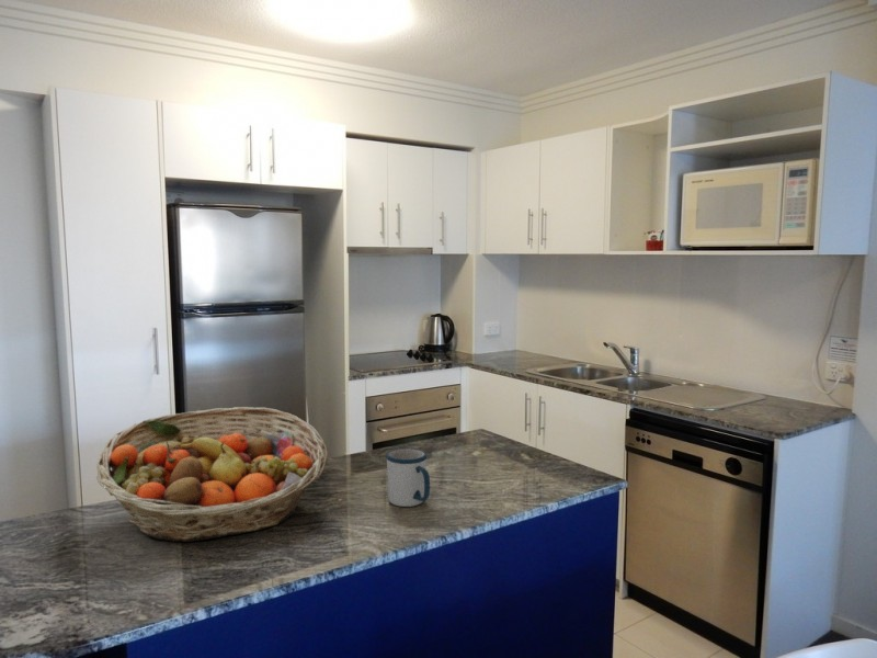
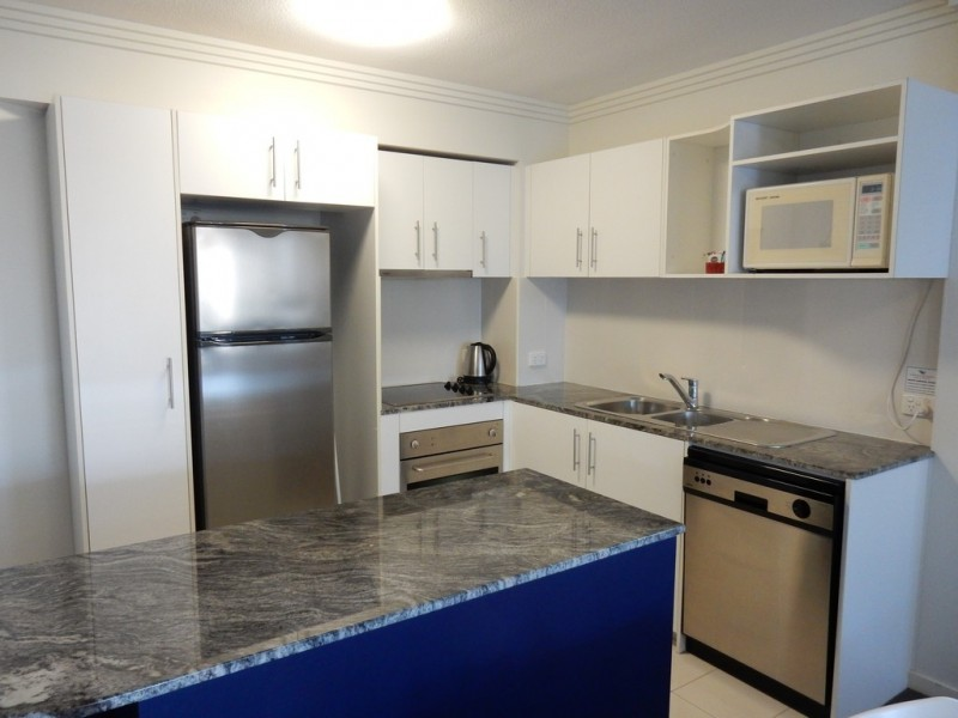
- fruit basket (218, 468)
- mug (408, 478)
